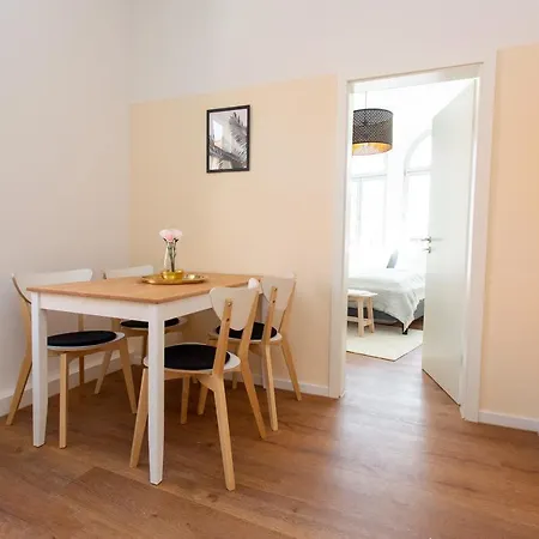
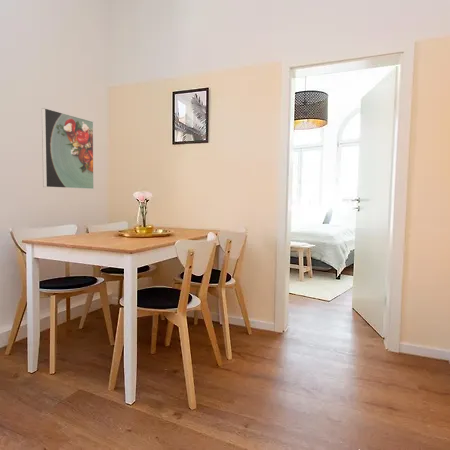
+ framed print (69, 152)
